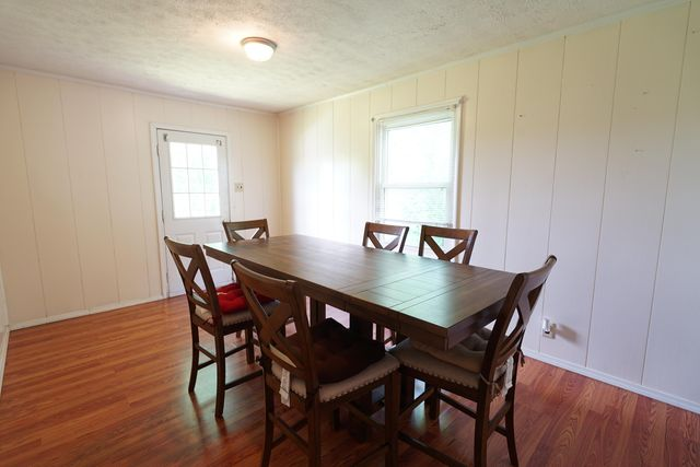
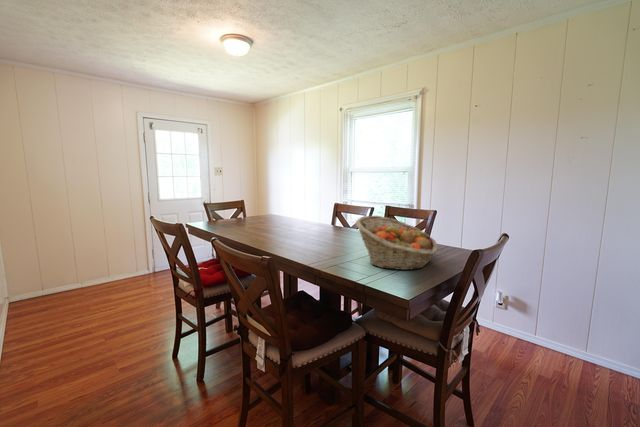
+ fruit basket (396, 240)
